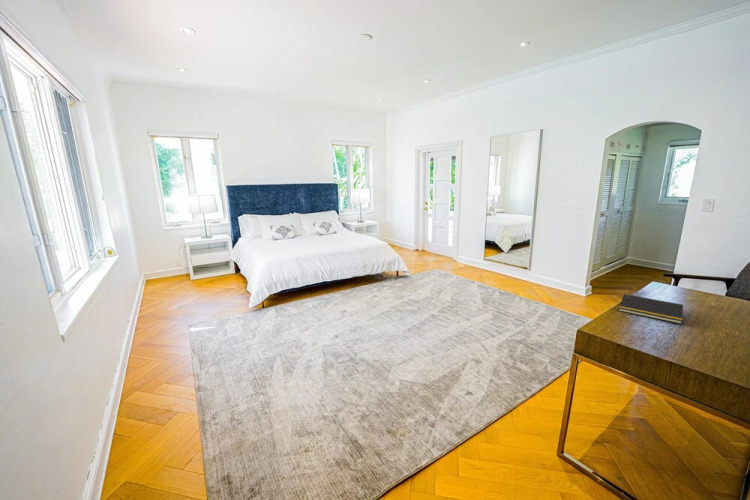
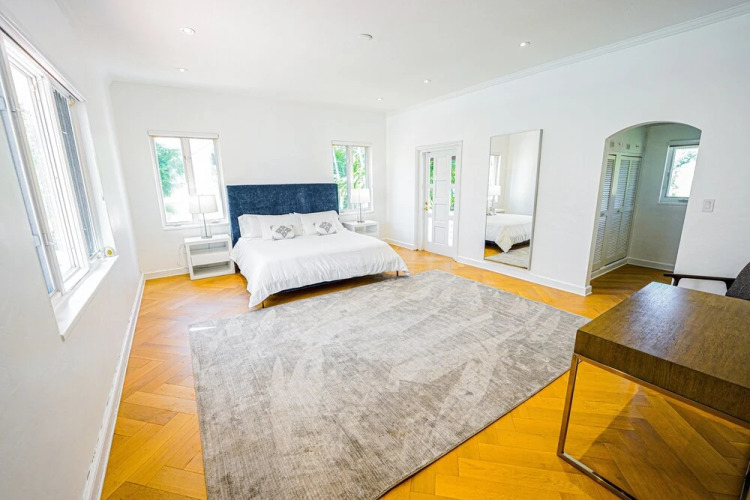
- notepad (650, 307)
